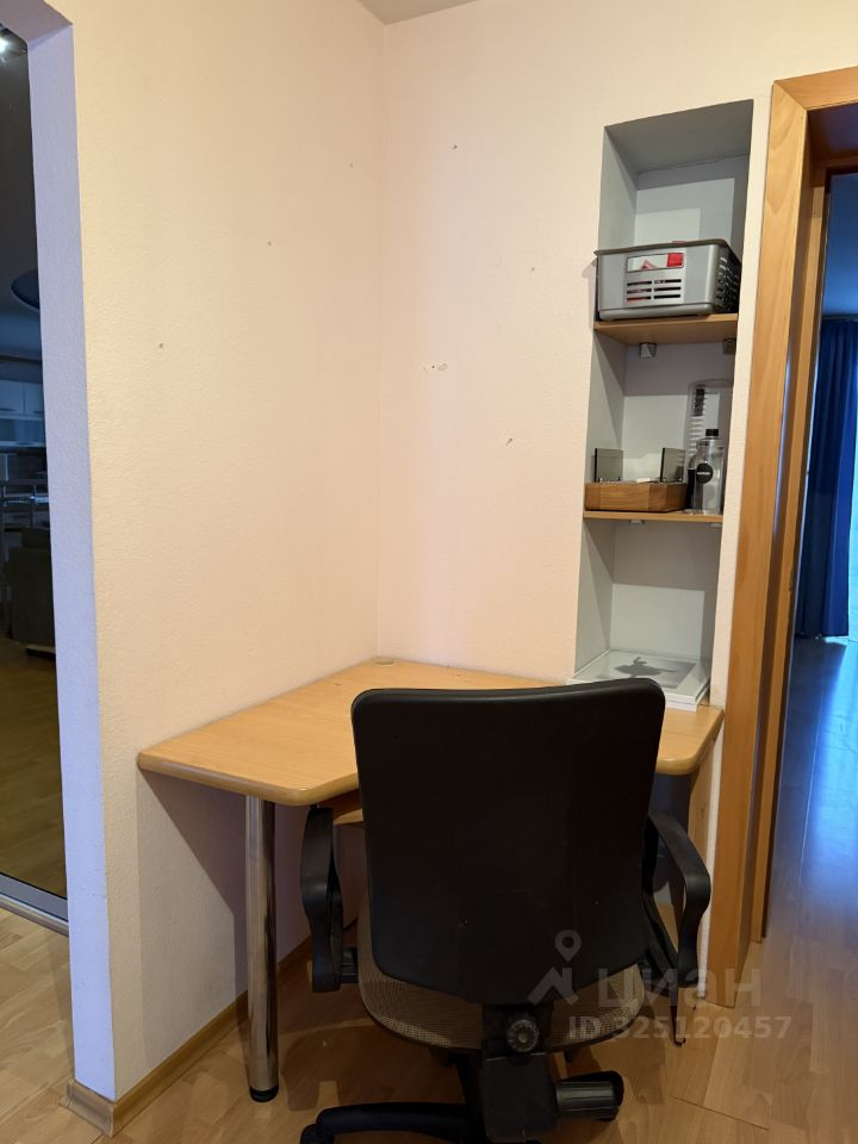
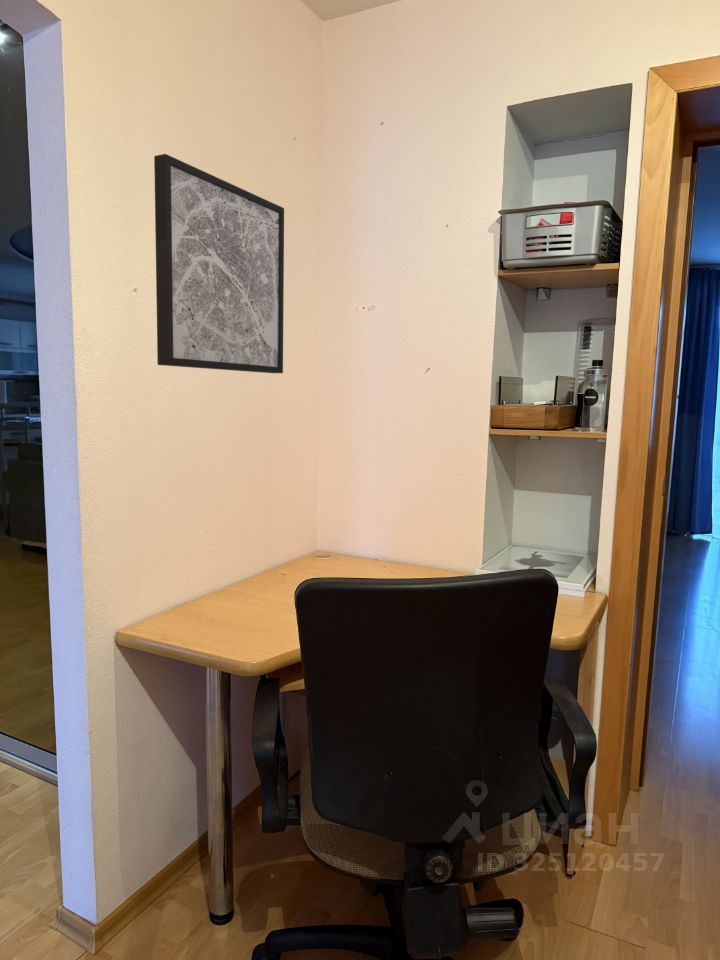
+ wall art (227, 278)
